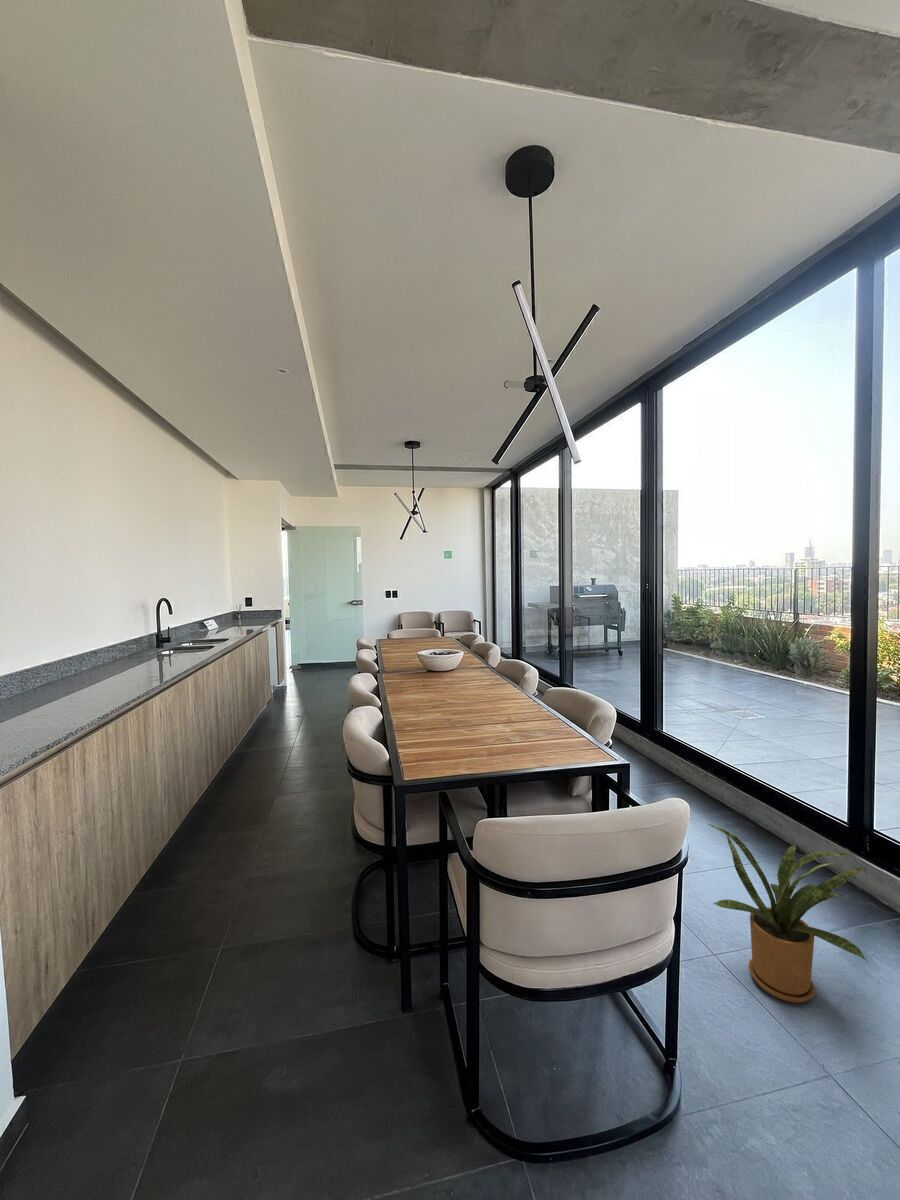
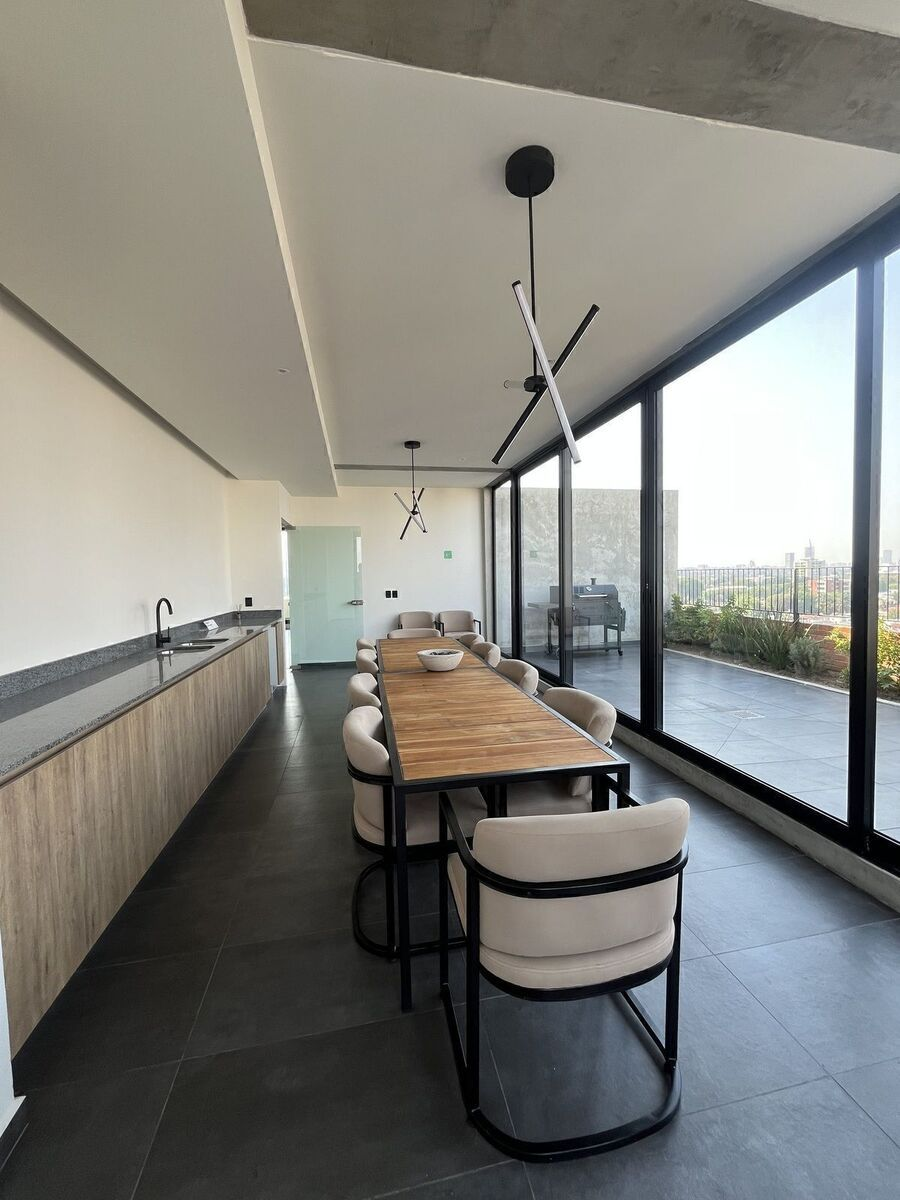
- house plant (785, 905)
